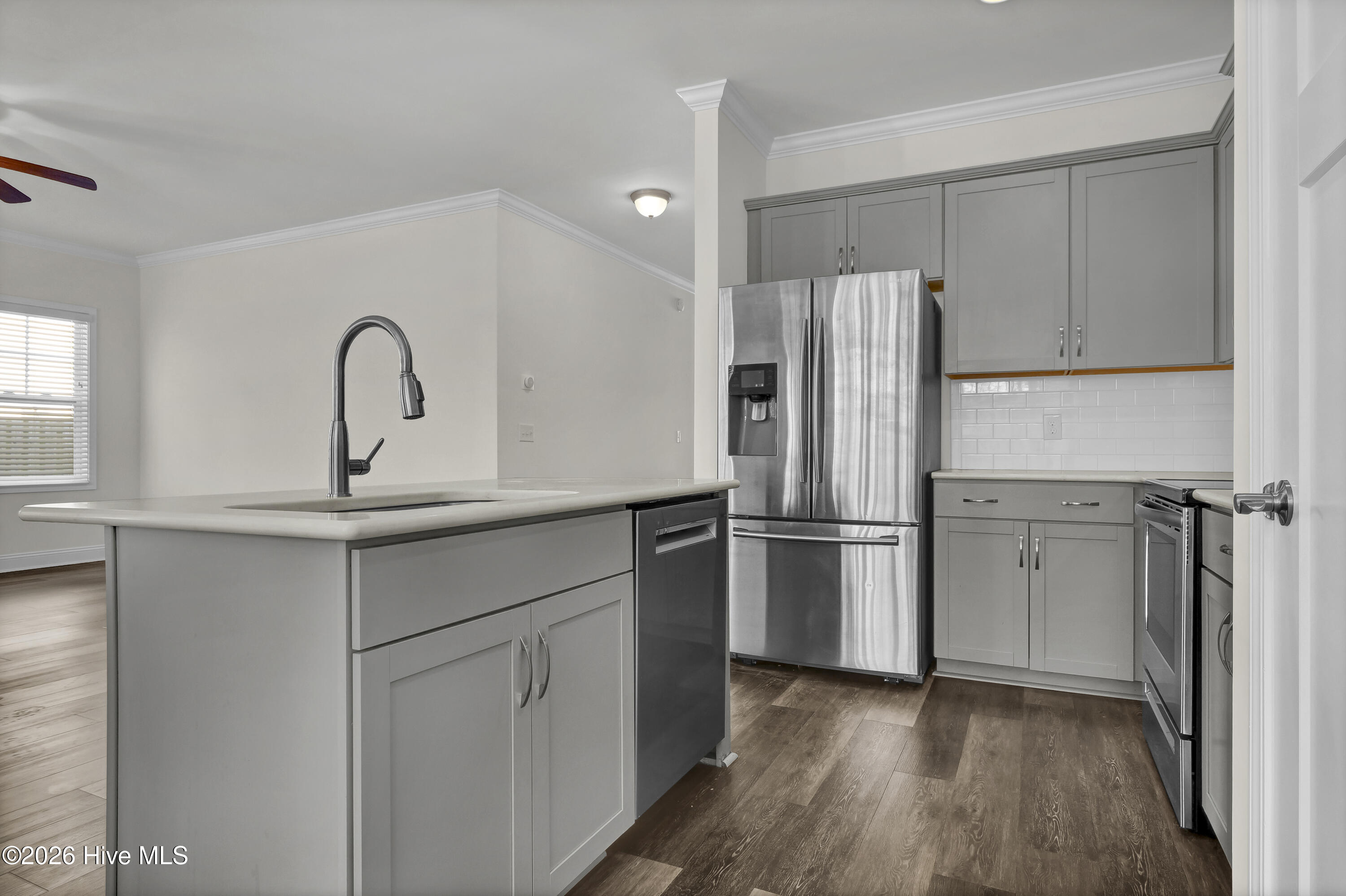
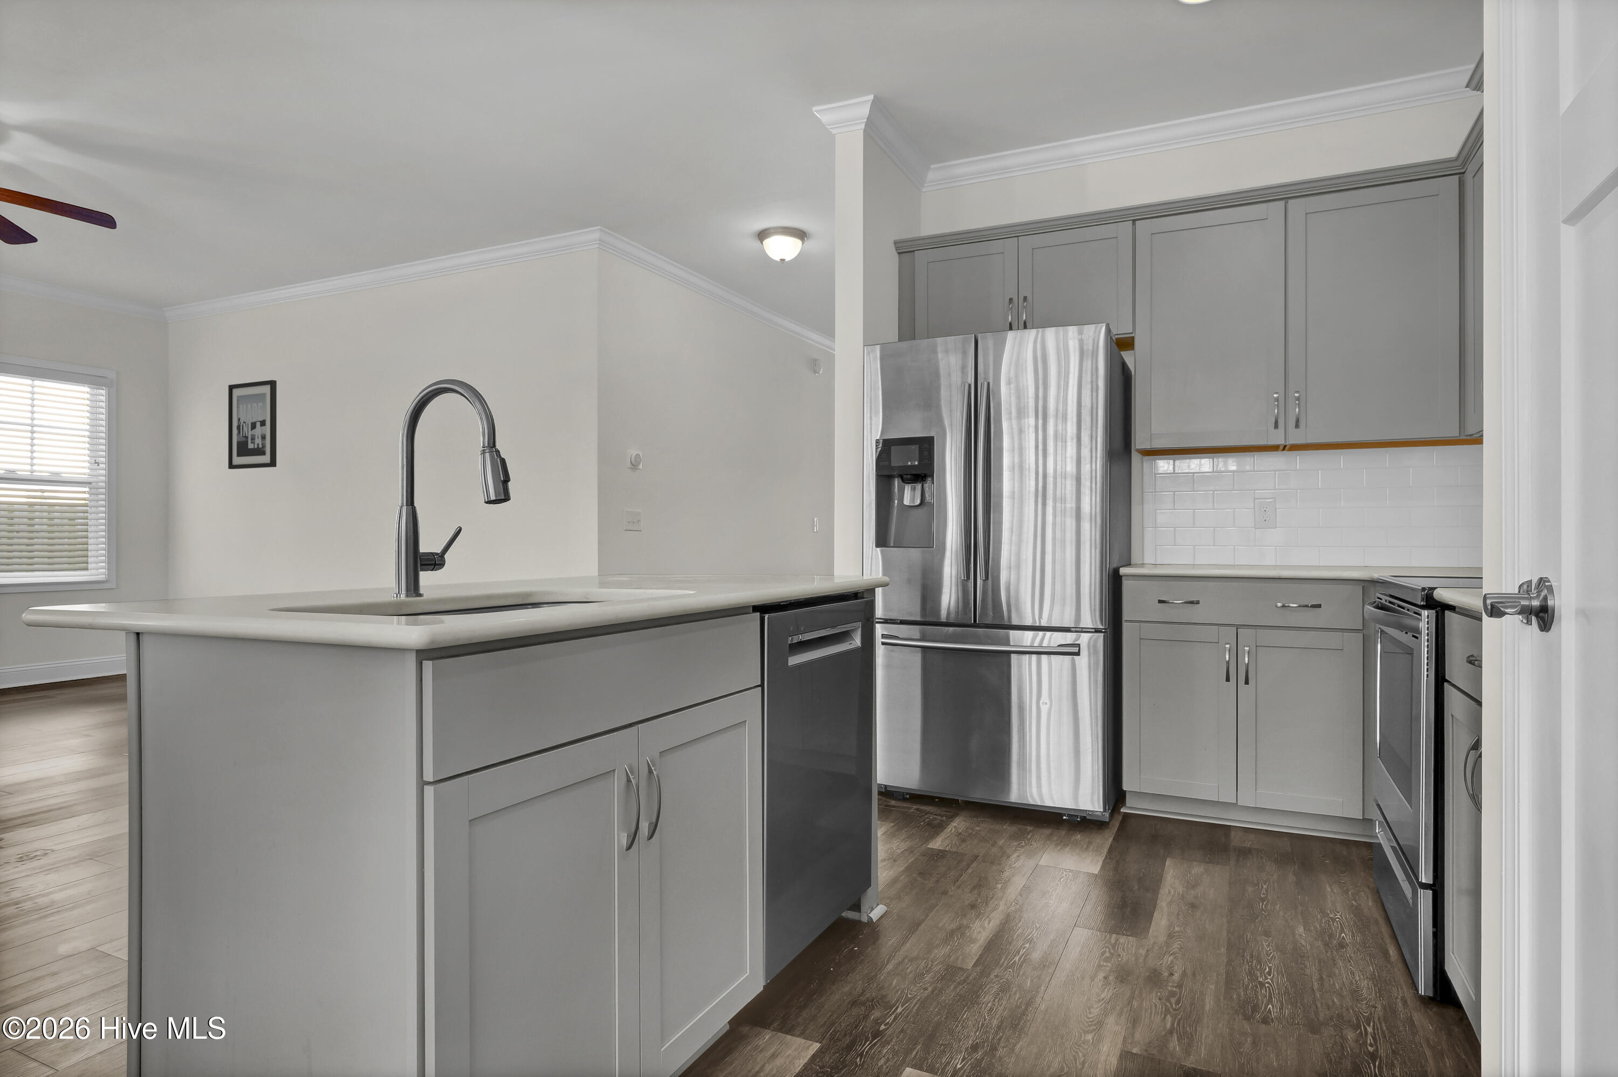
+ wall art (252, 426)
